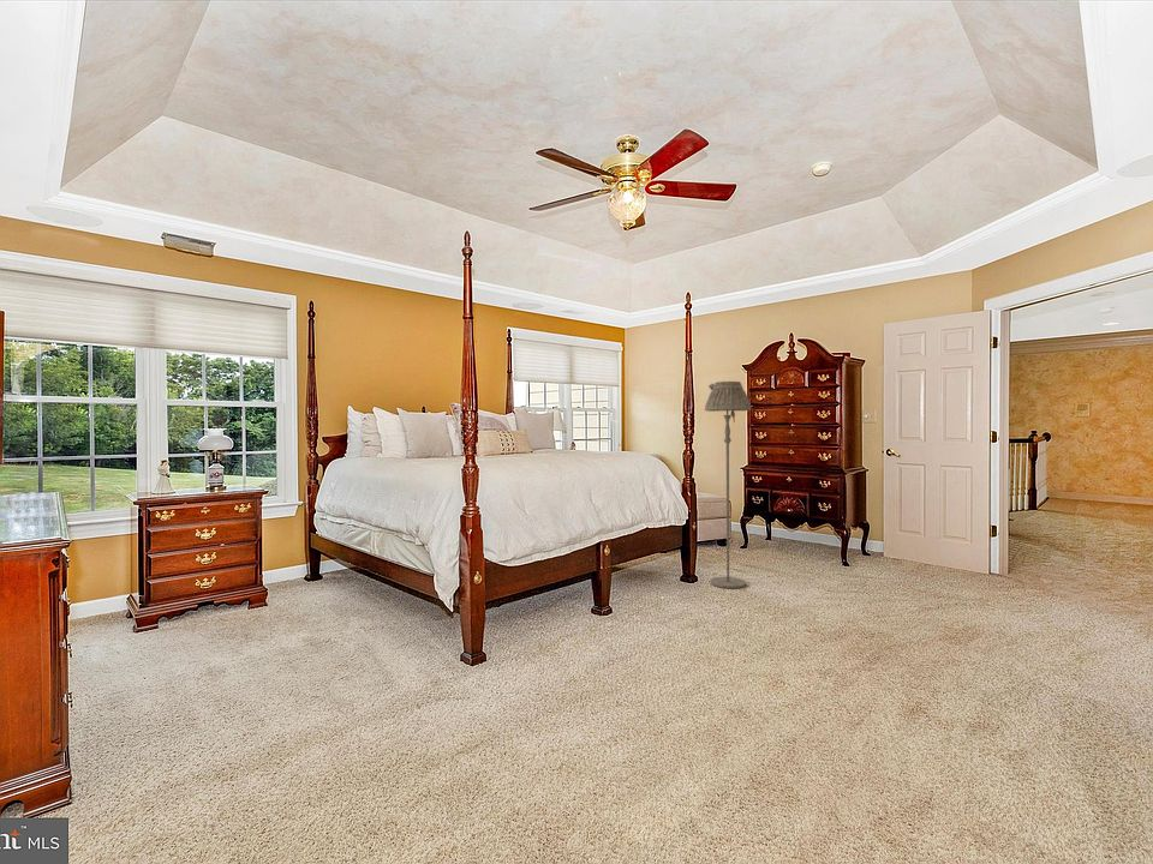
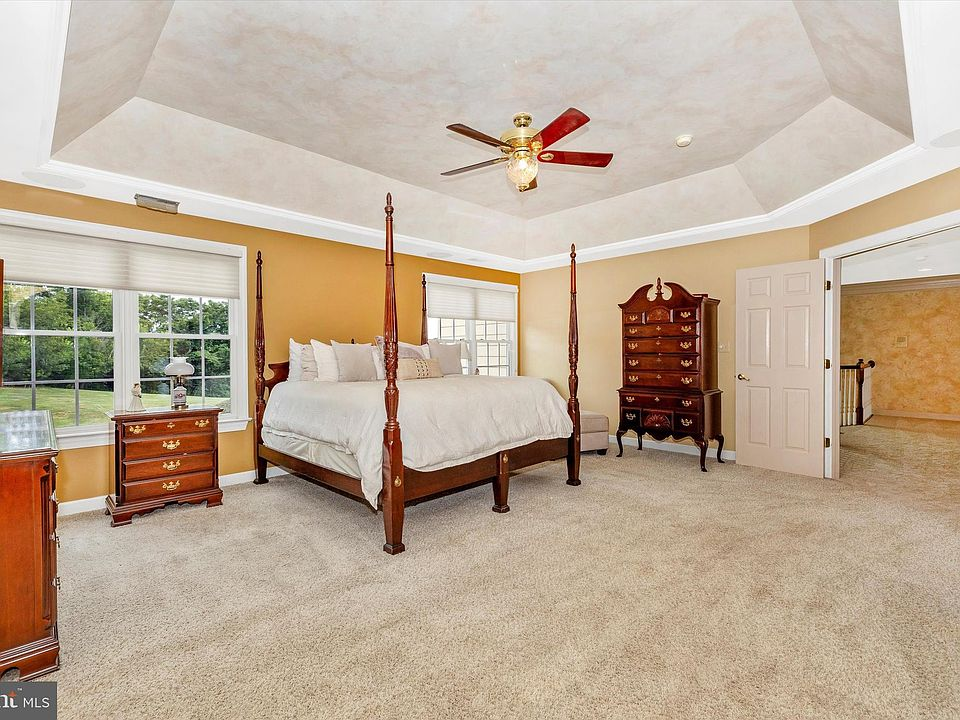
- floor lamp (728, 482)
